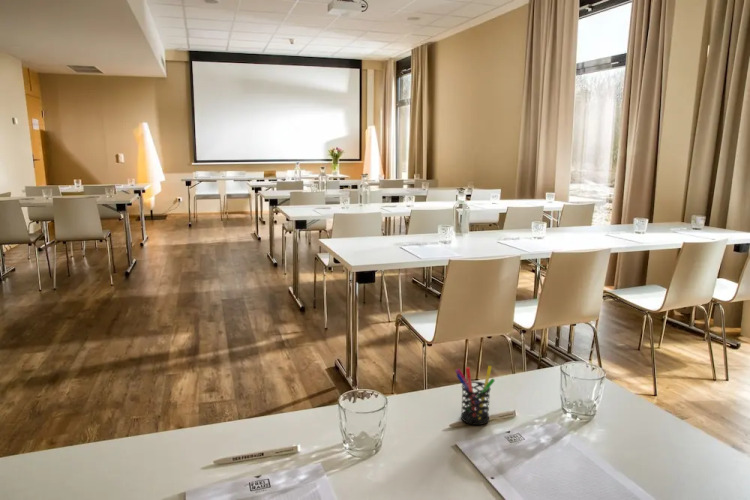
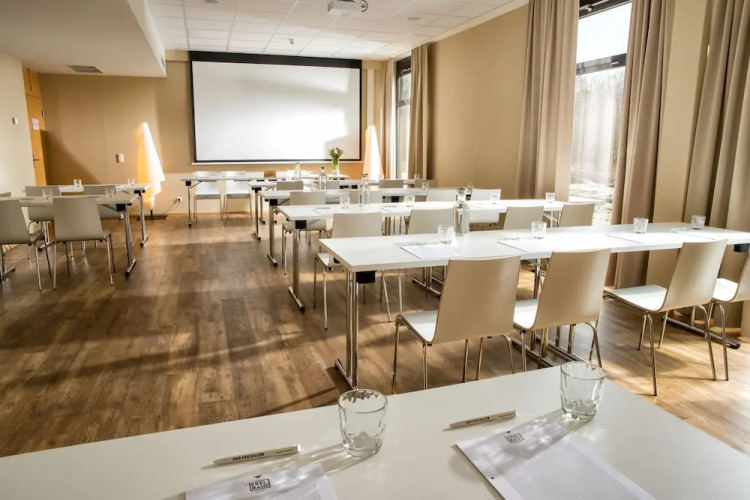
- pen holder (477, 392)
